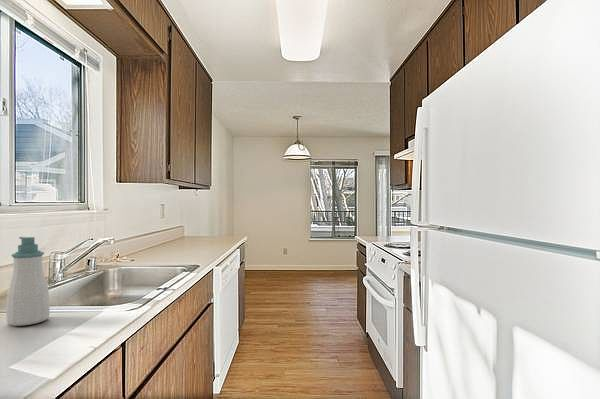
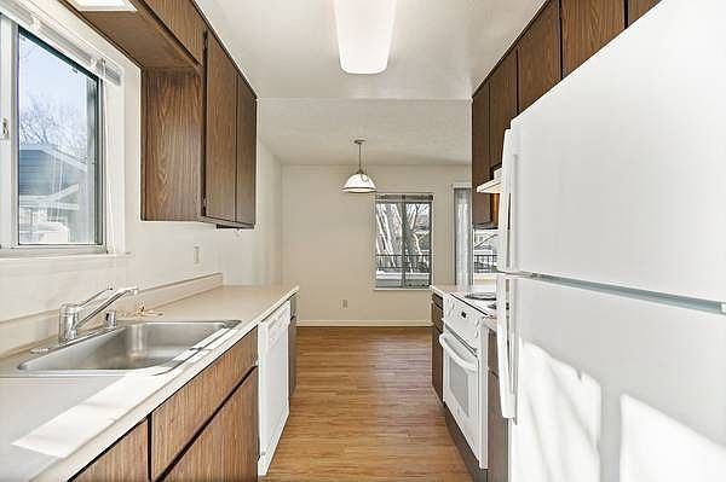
- soap bottle (28, 279)
